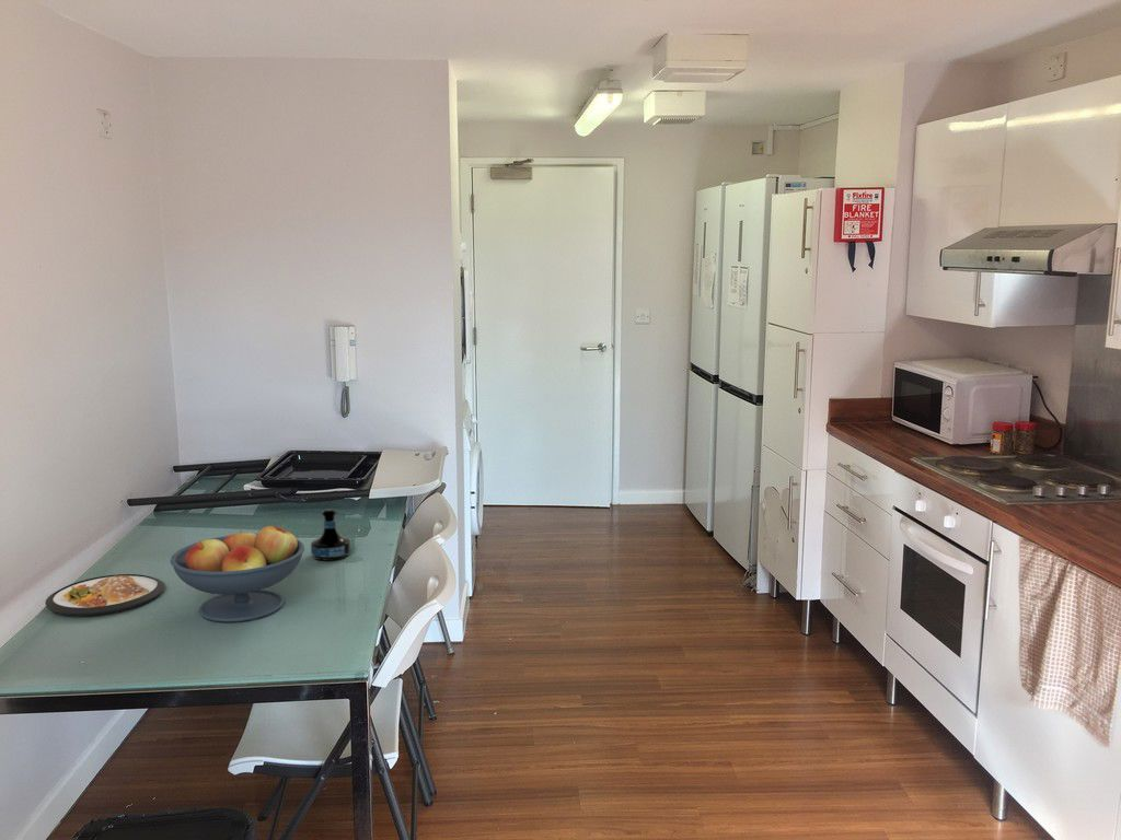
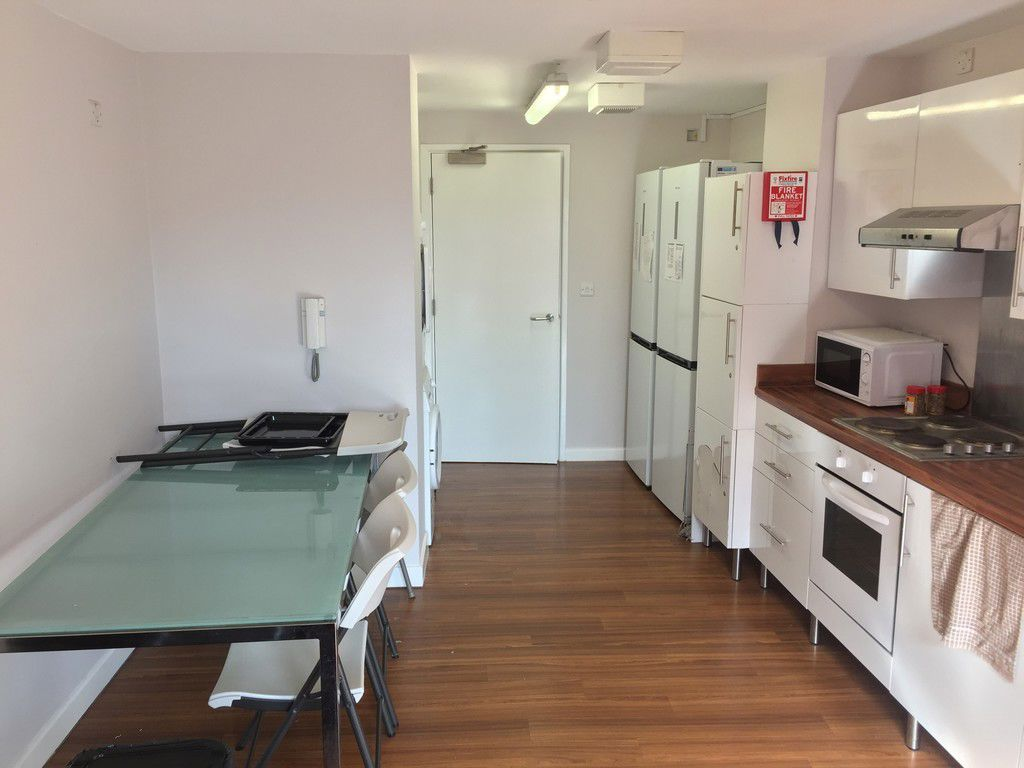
- fruit bowl (240, 569)
- tequila bottle (330, 533)
- dish (105, 591)
